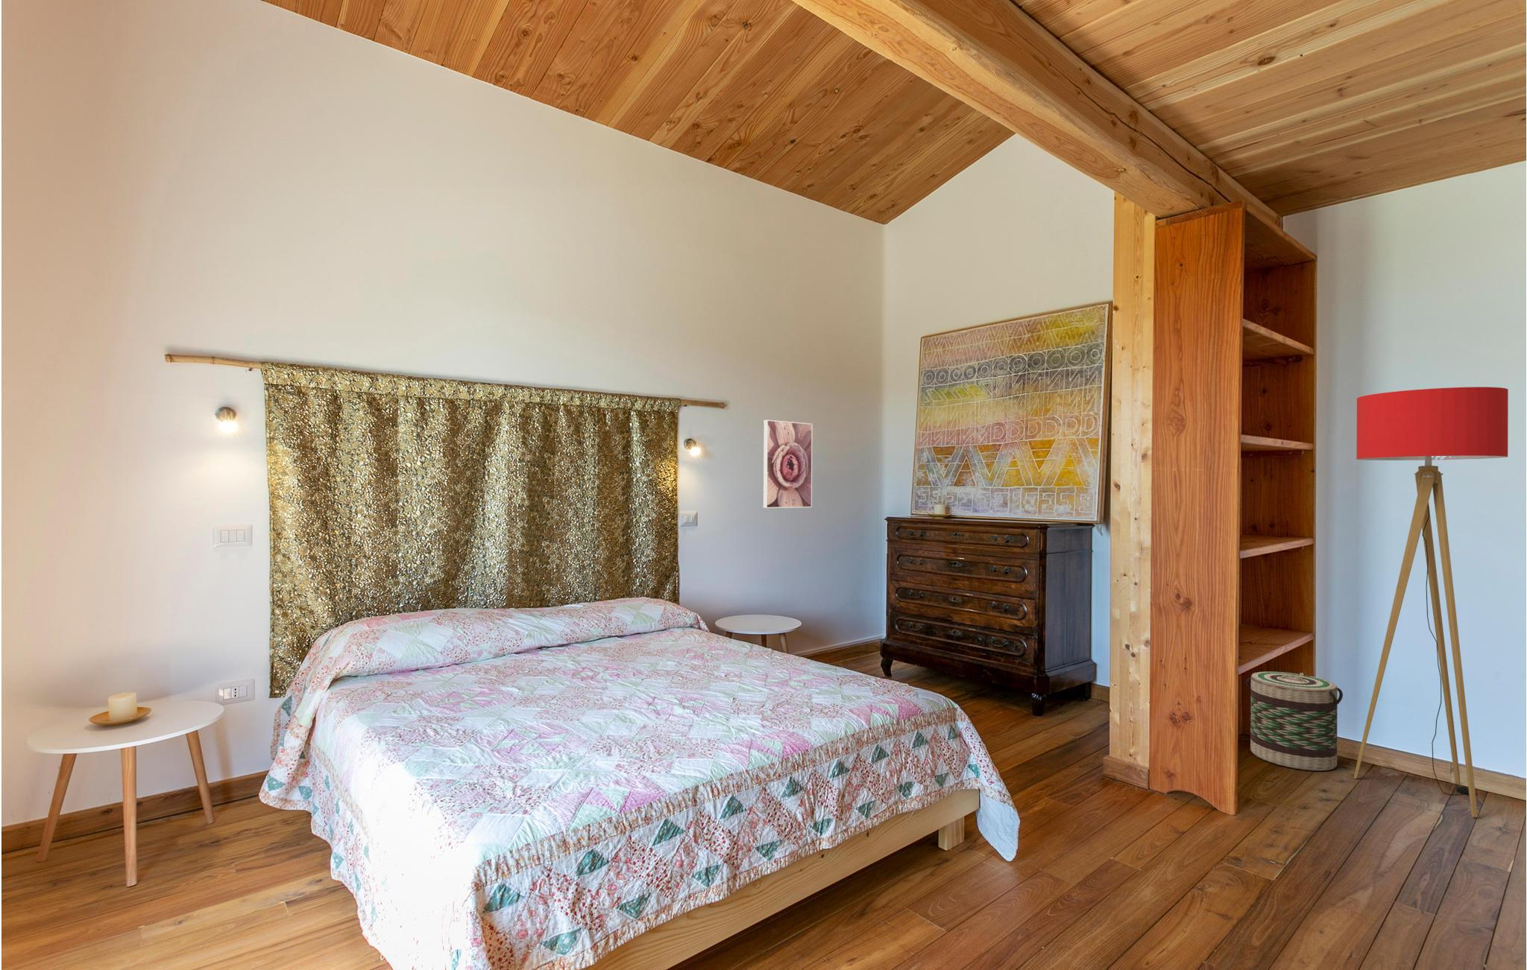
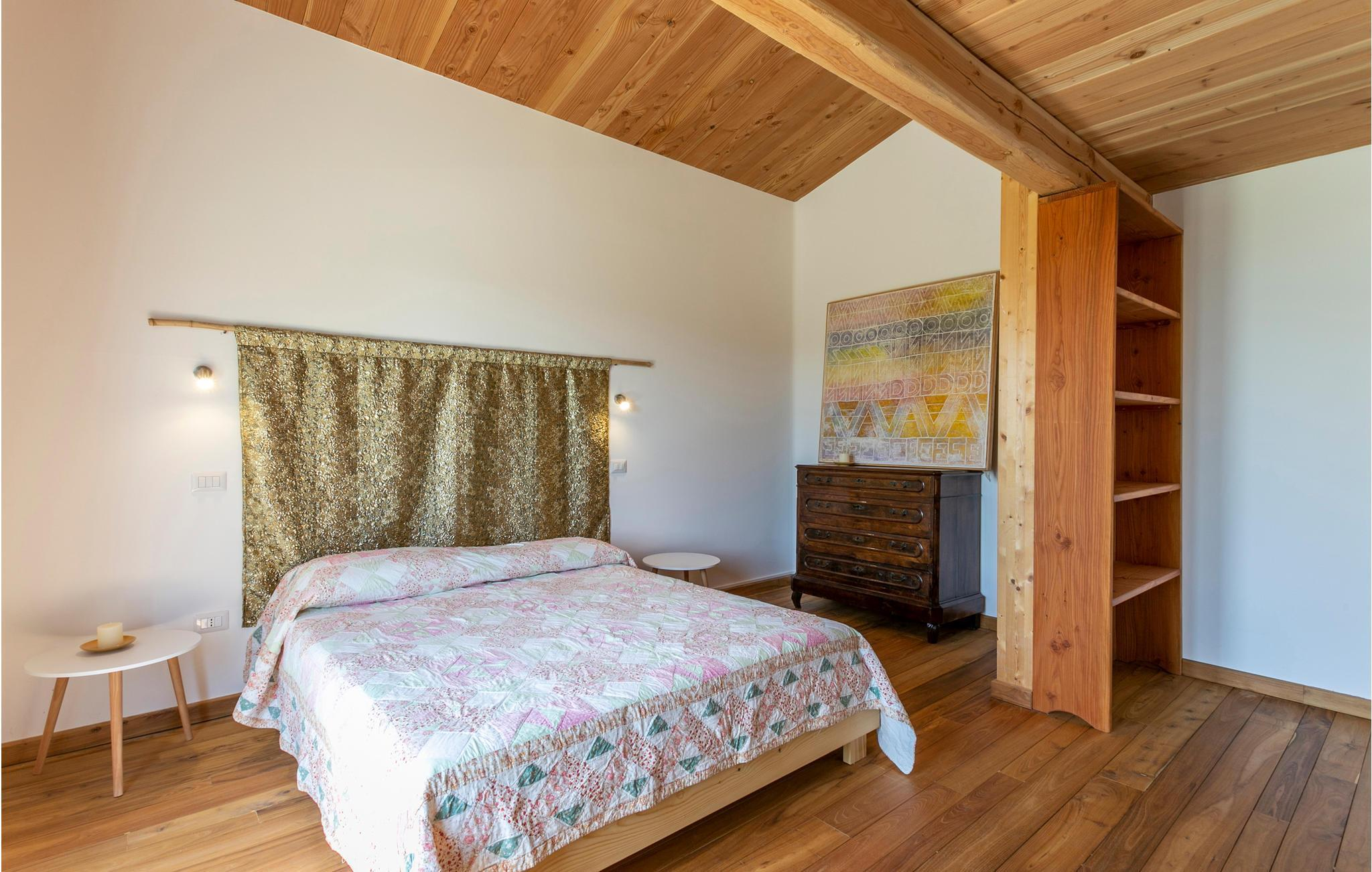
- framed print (788, 464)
- basket (1293, 716)
- floor lamp (1427, 593)
